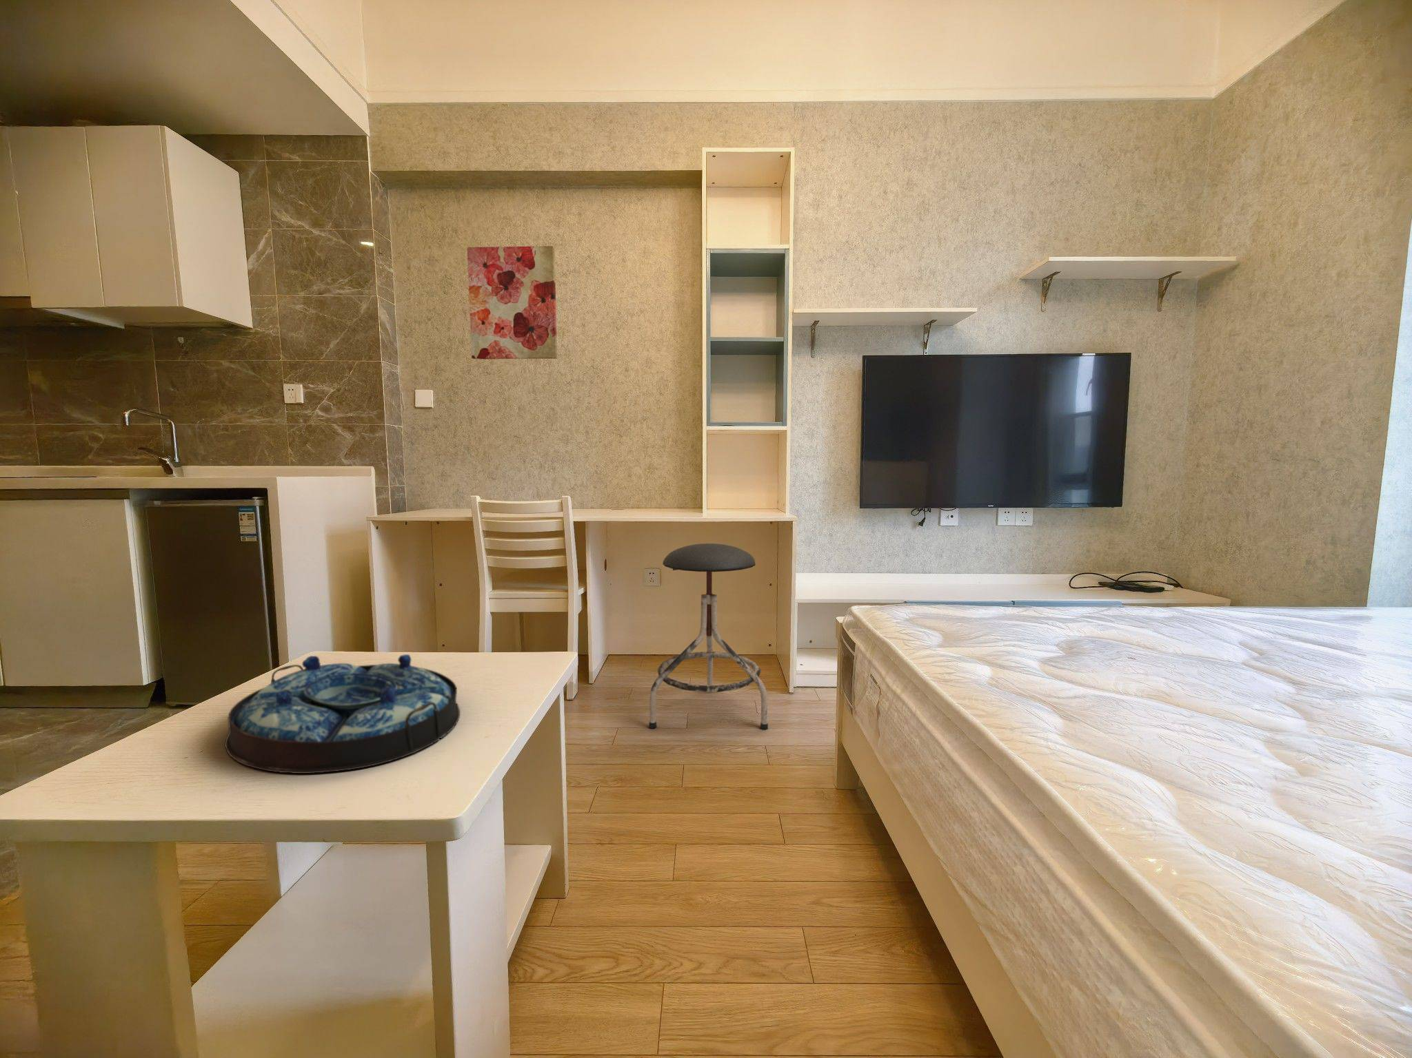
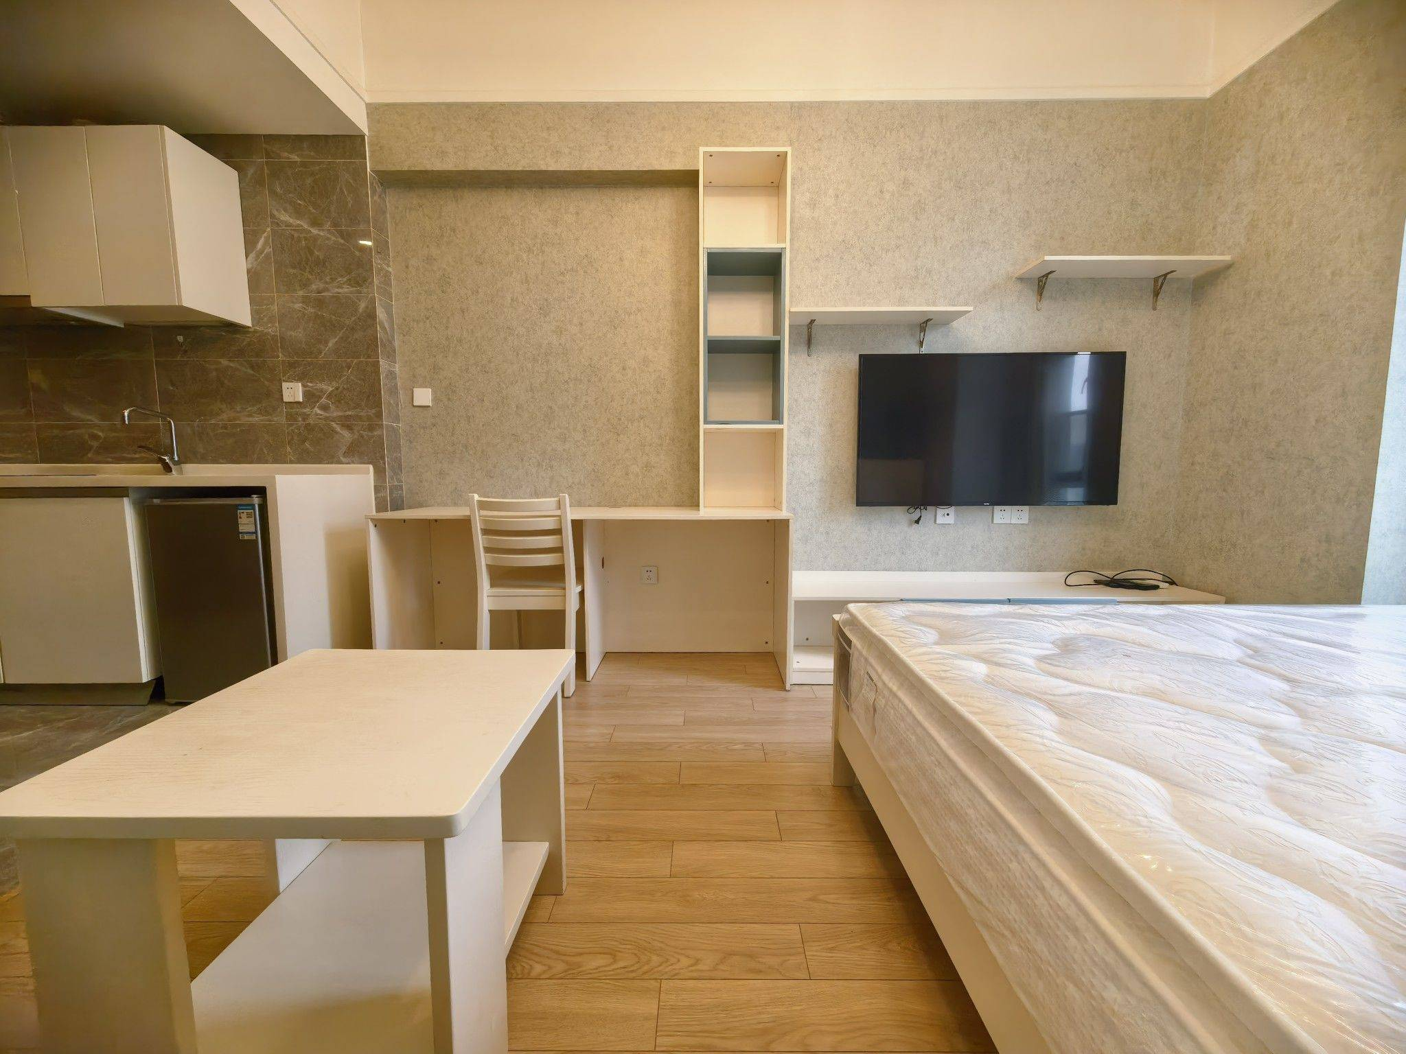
- wall art (513, 303)
- stool (715, 631)
- serving tray (348, 696)
